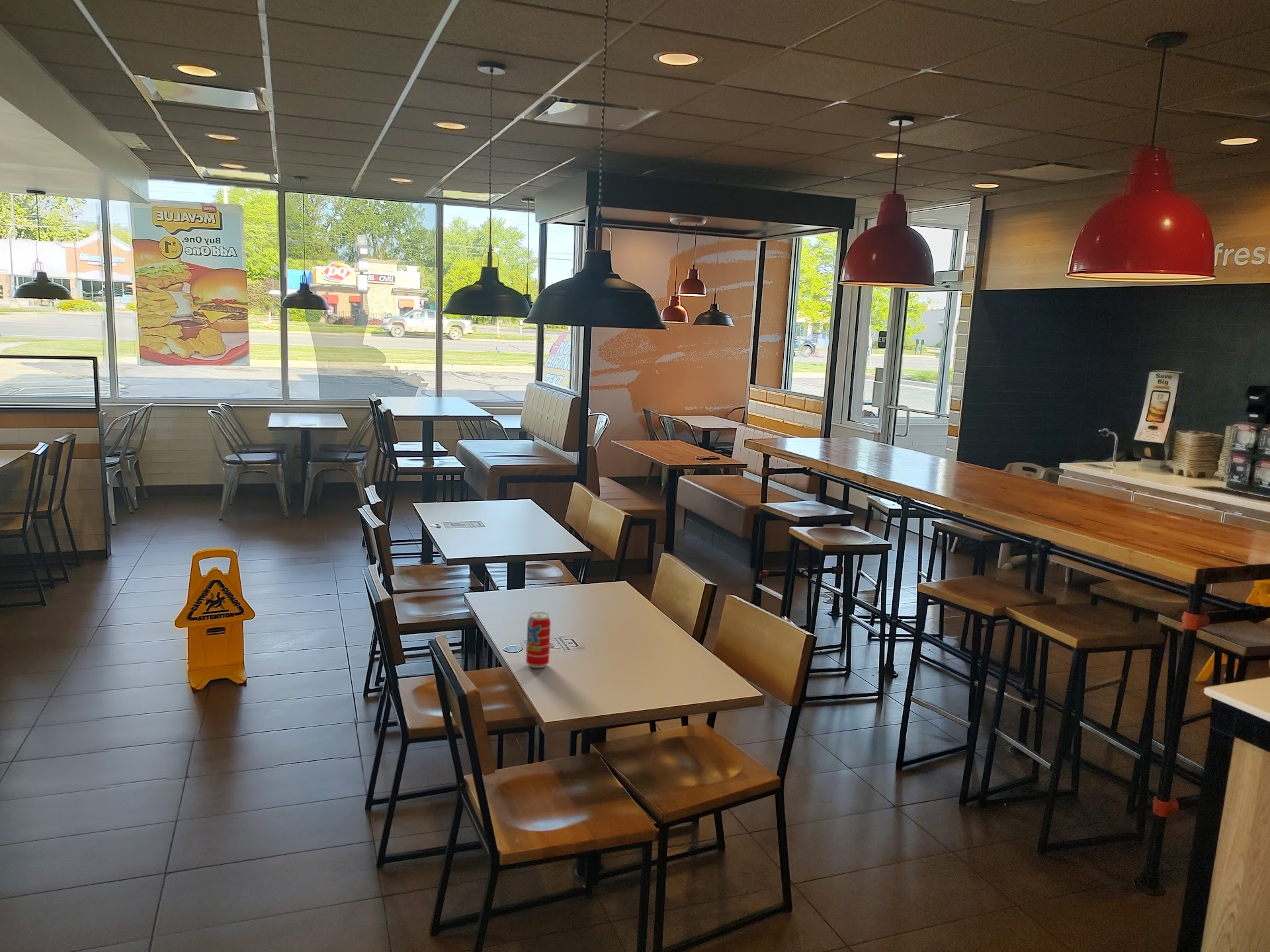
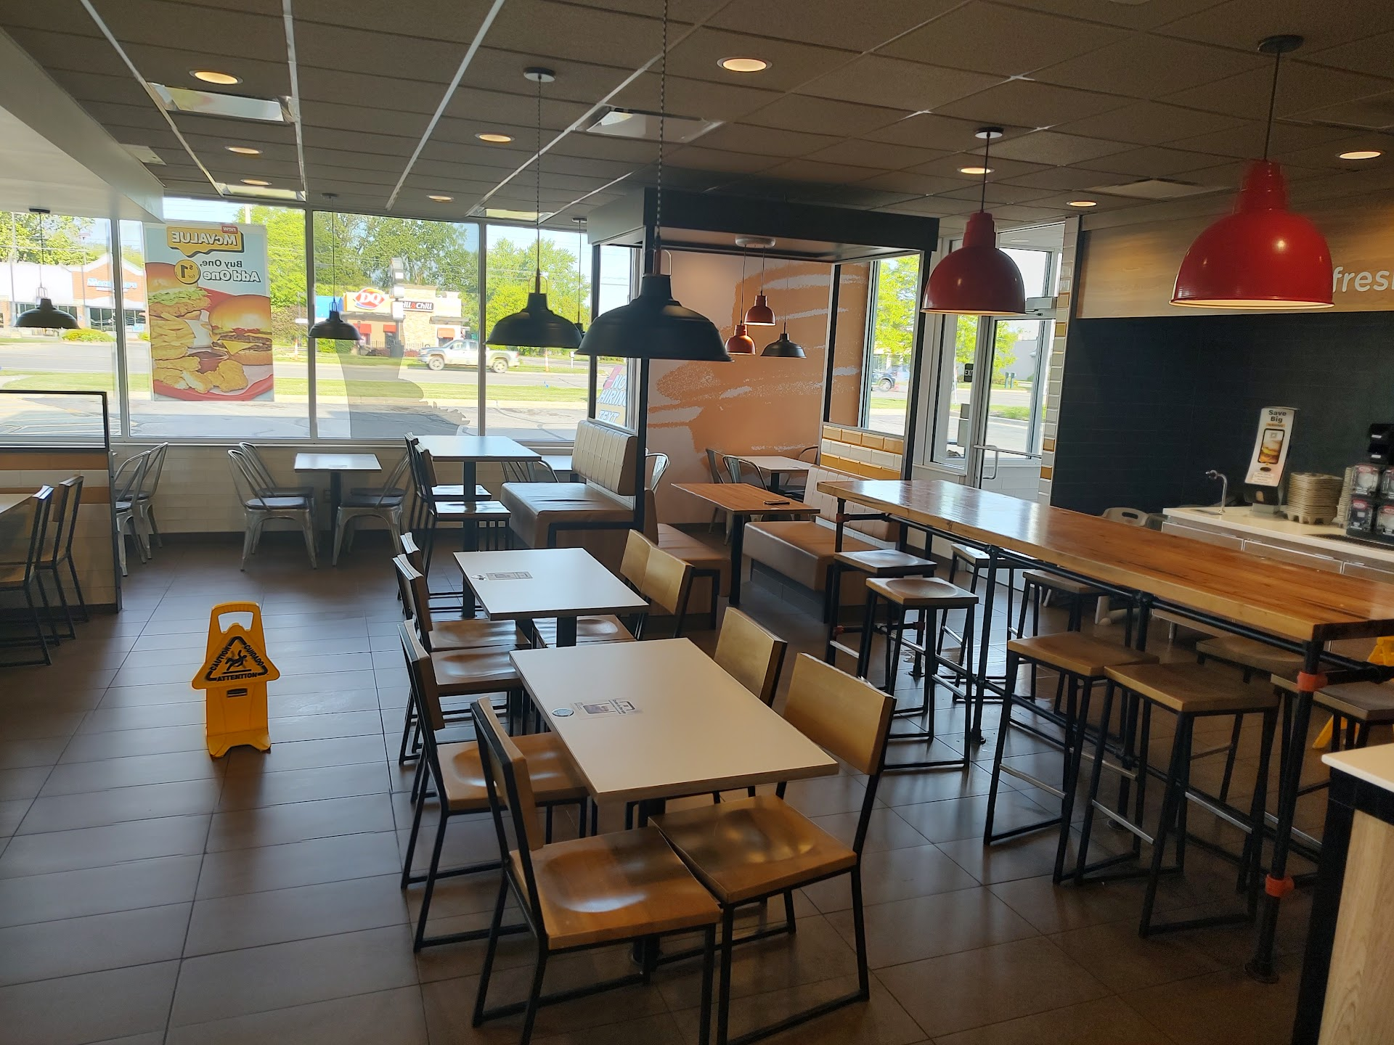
- beverage can (538, 640)
